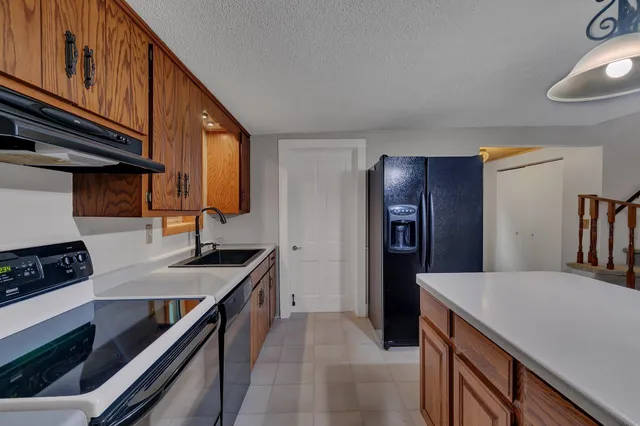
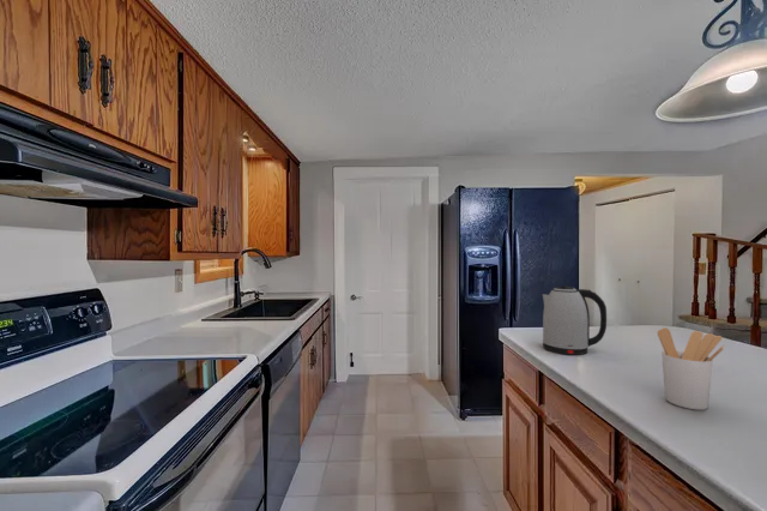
+ kettle (573, 318)
+ utensil holder (691, 366)
